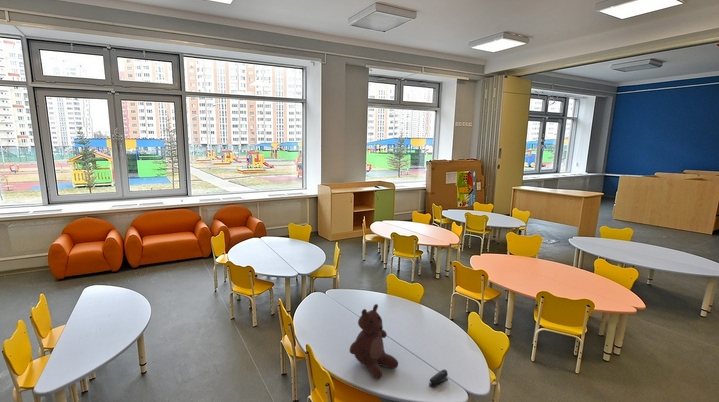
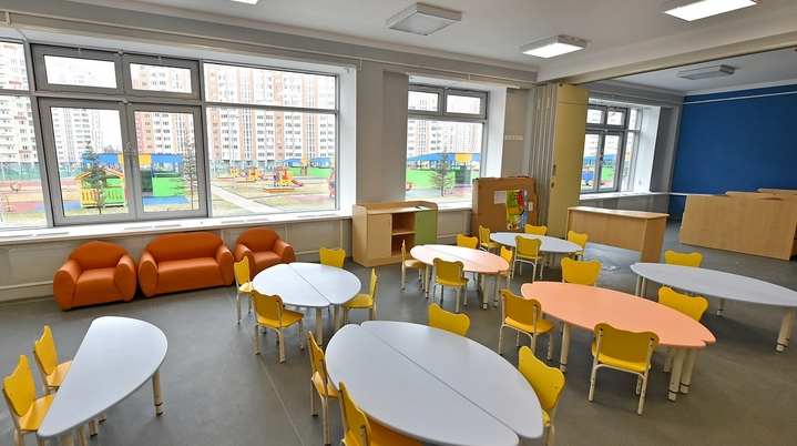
- teddy bear (375, 338)
- stapler (438, 377)
